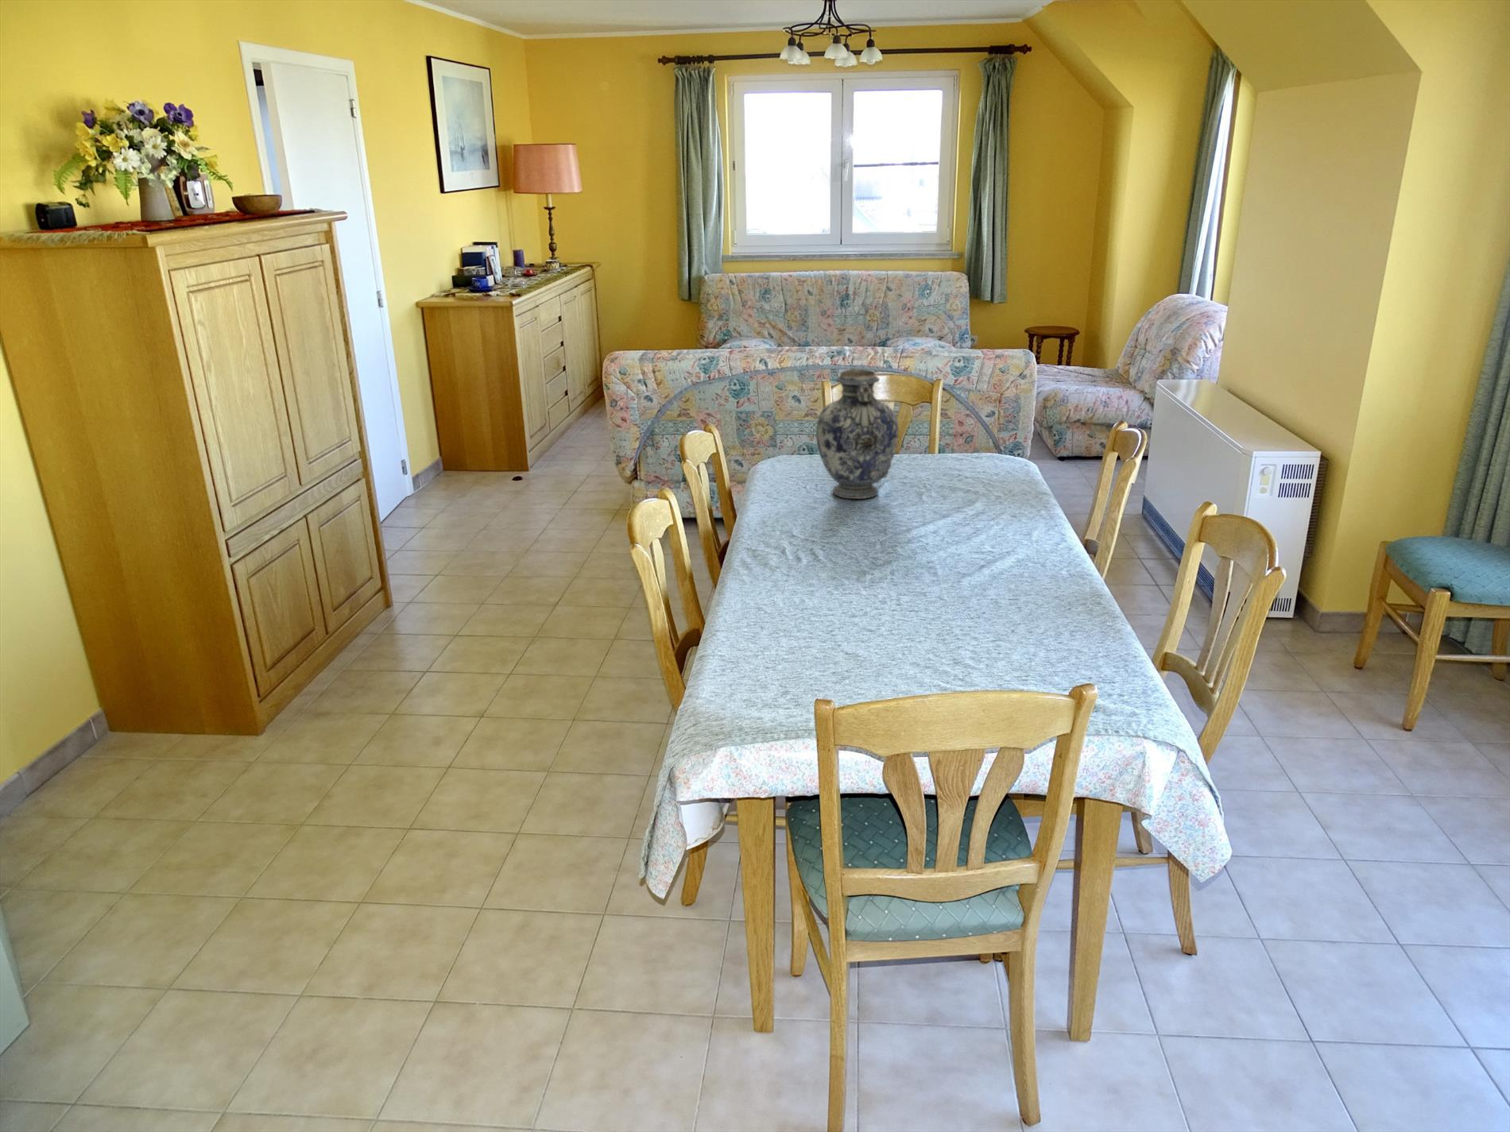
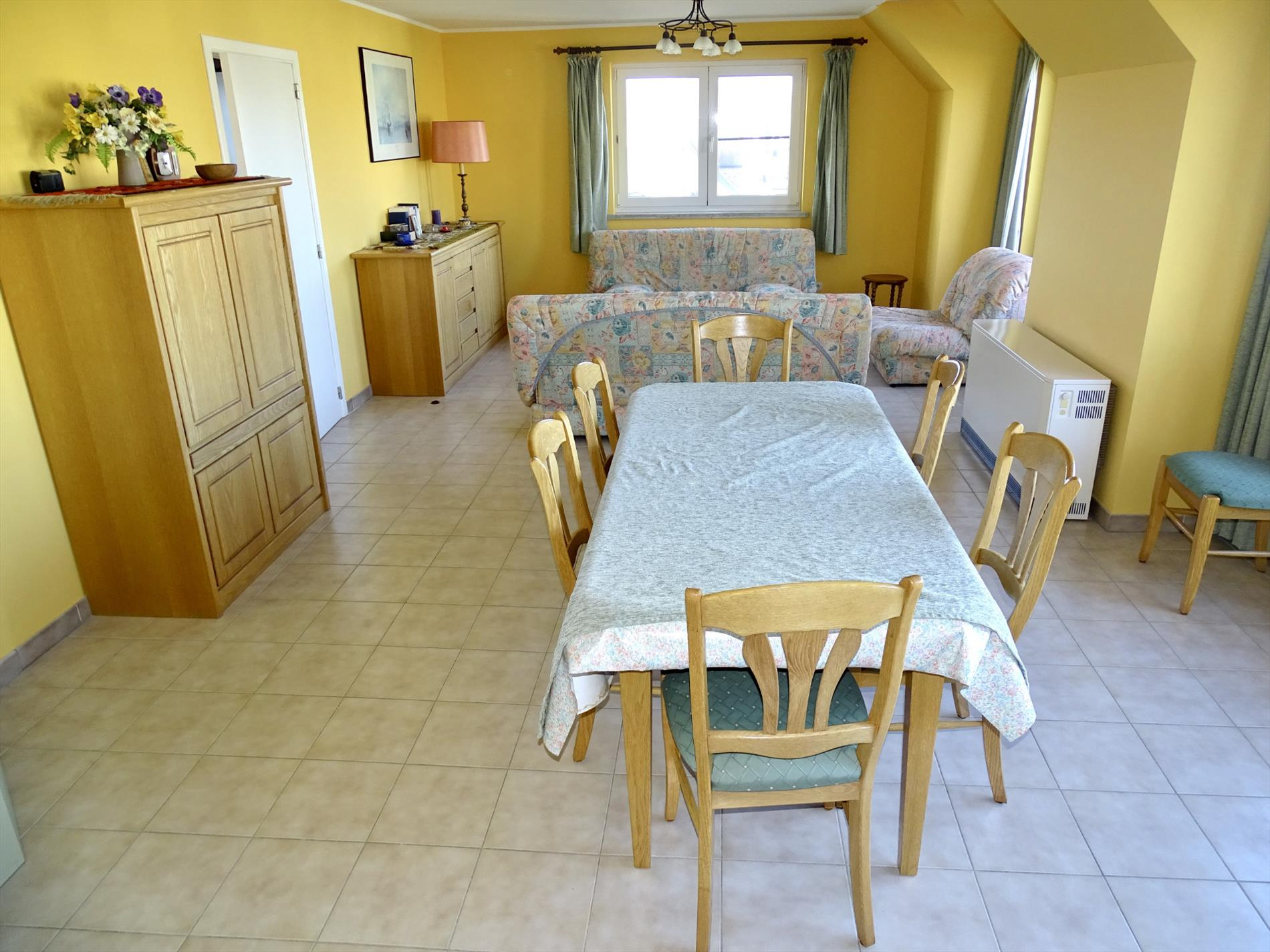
- vase (857, 434)
